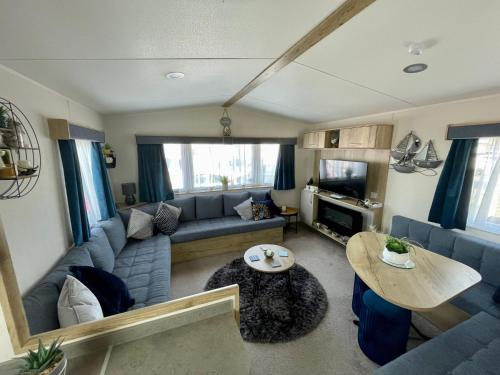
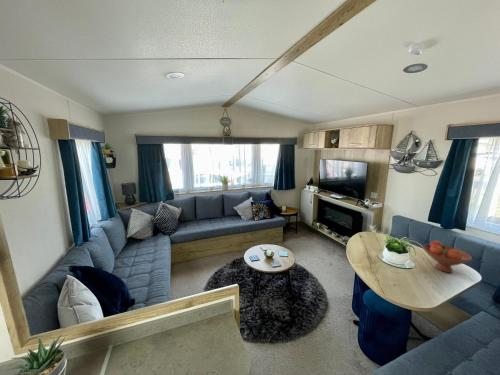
+ fruit bowl (445, 257)
